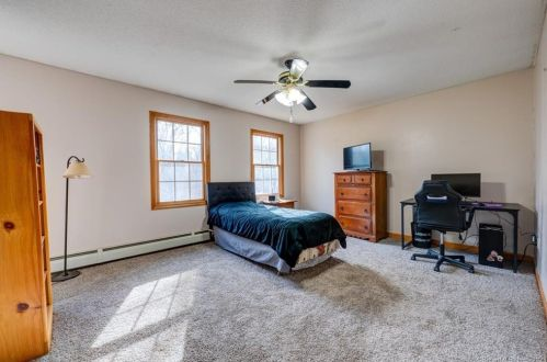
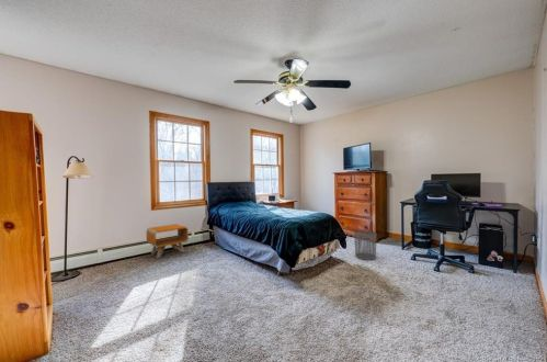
+ waste bin (365, 245)
+ nightstand (167, 240)
